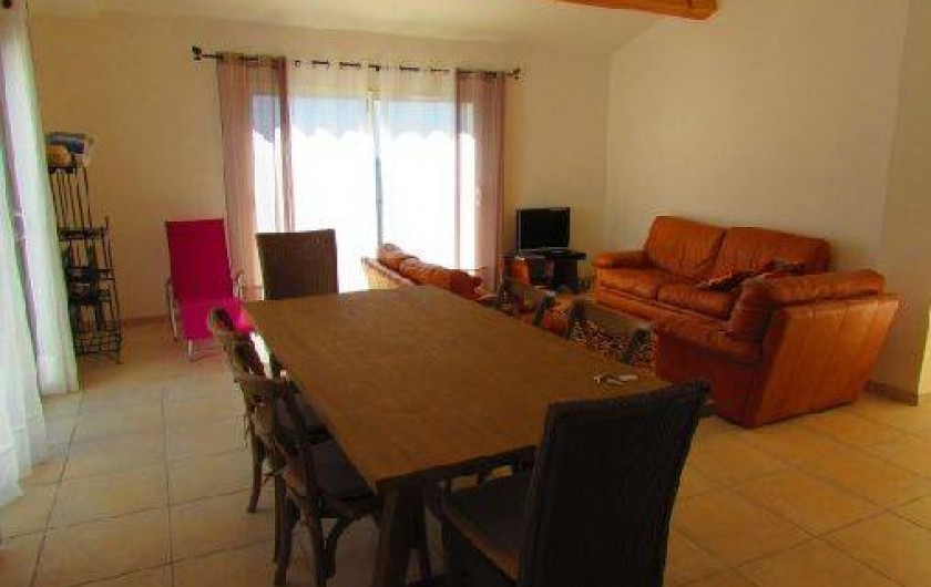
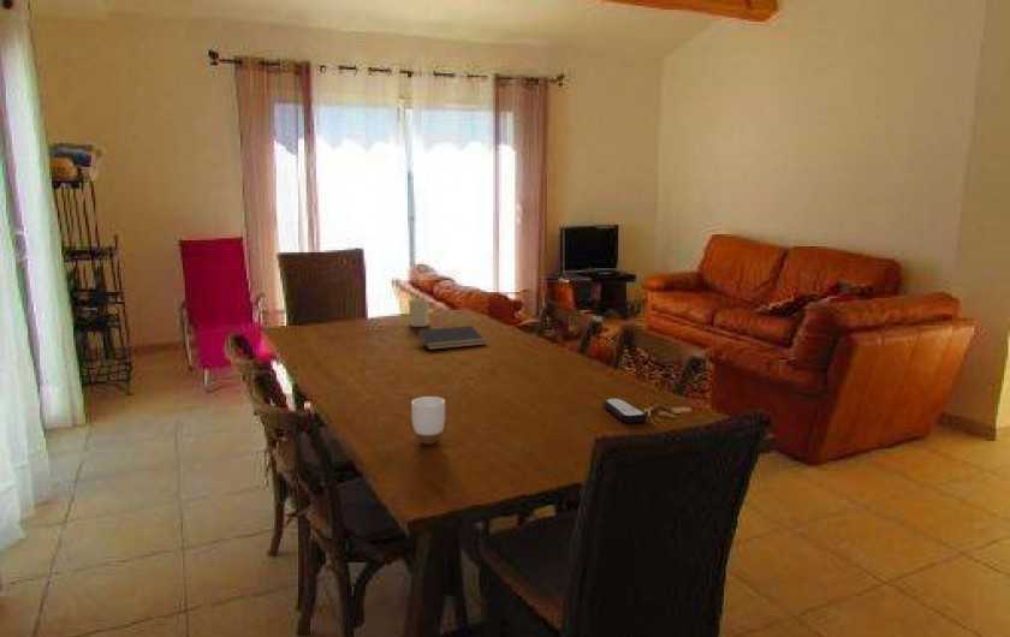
+ mug (427, 418)
+ candle (418, 311)
+ remote control (623, 409)
+ notepad (451, 337)
